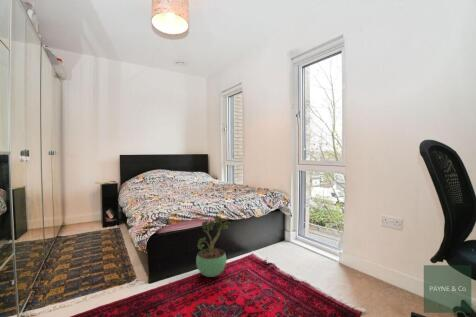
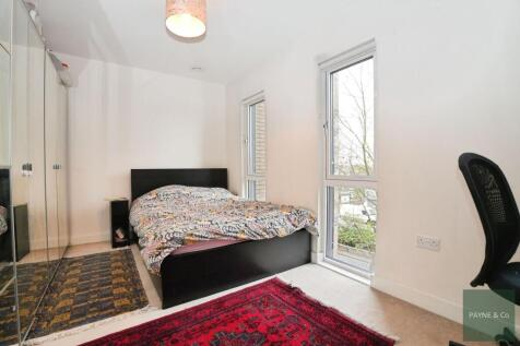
- potted plant (212, 244)
